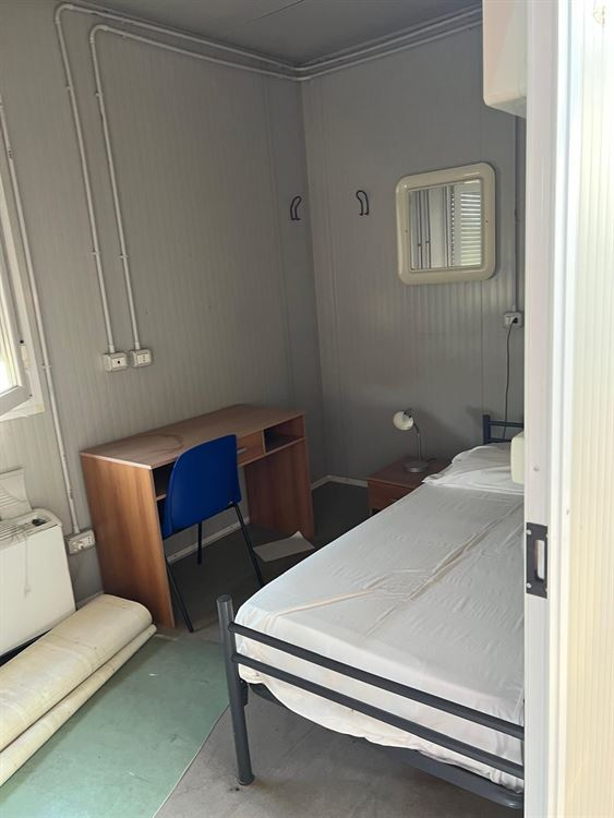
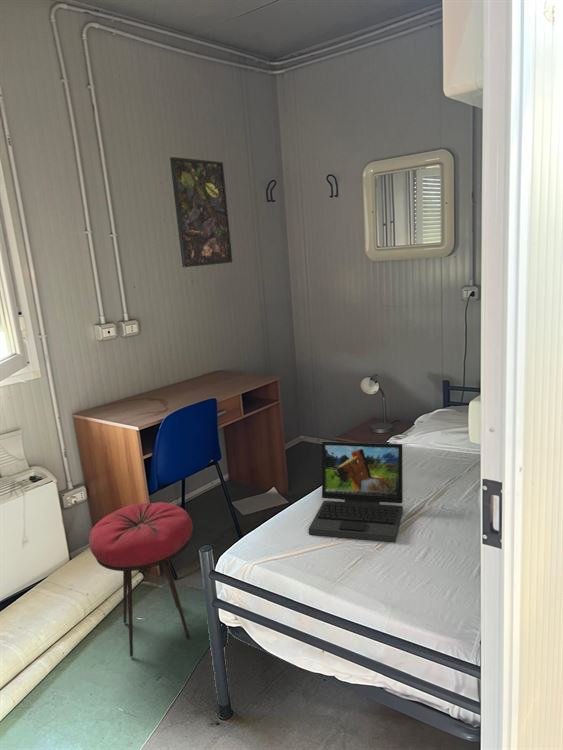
+ stool (147, 568)
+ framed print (203, 213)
+ laptop (356, 486)
